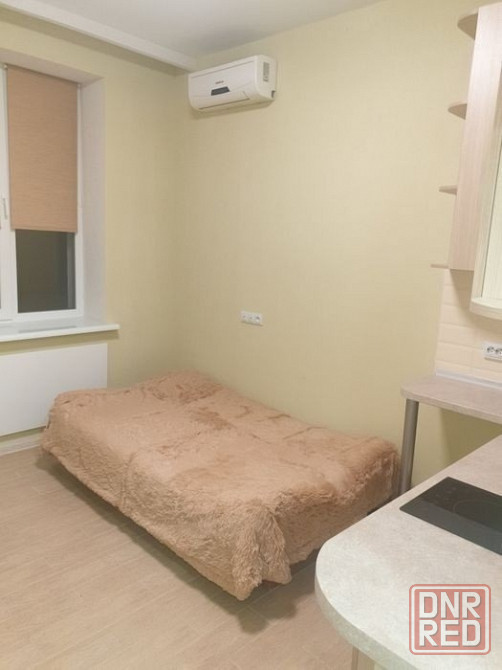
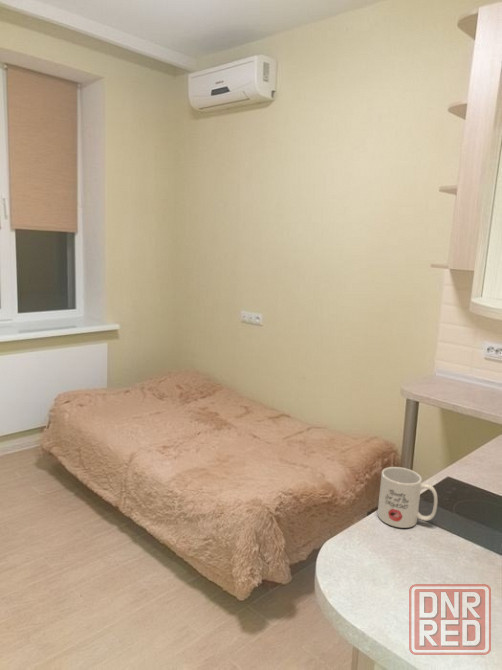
+ mug (407, 498)
